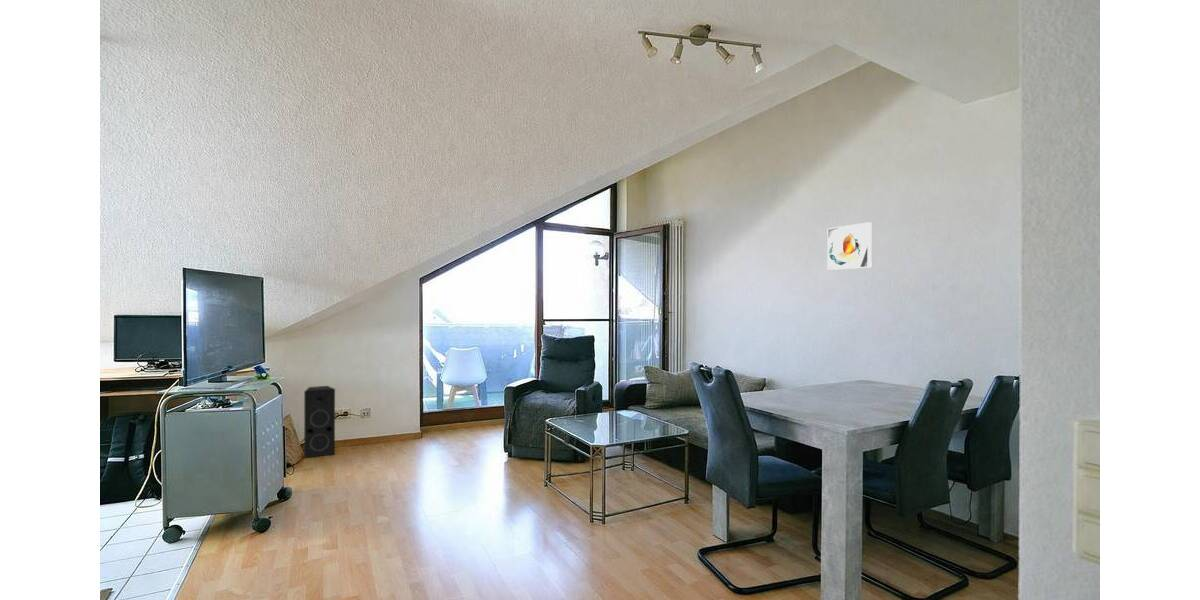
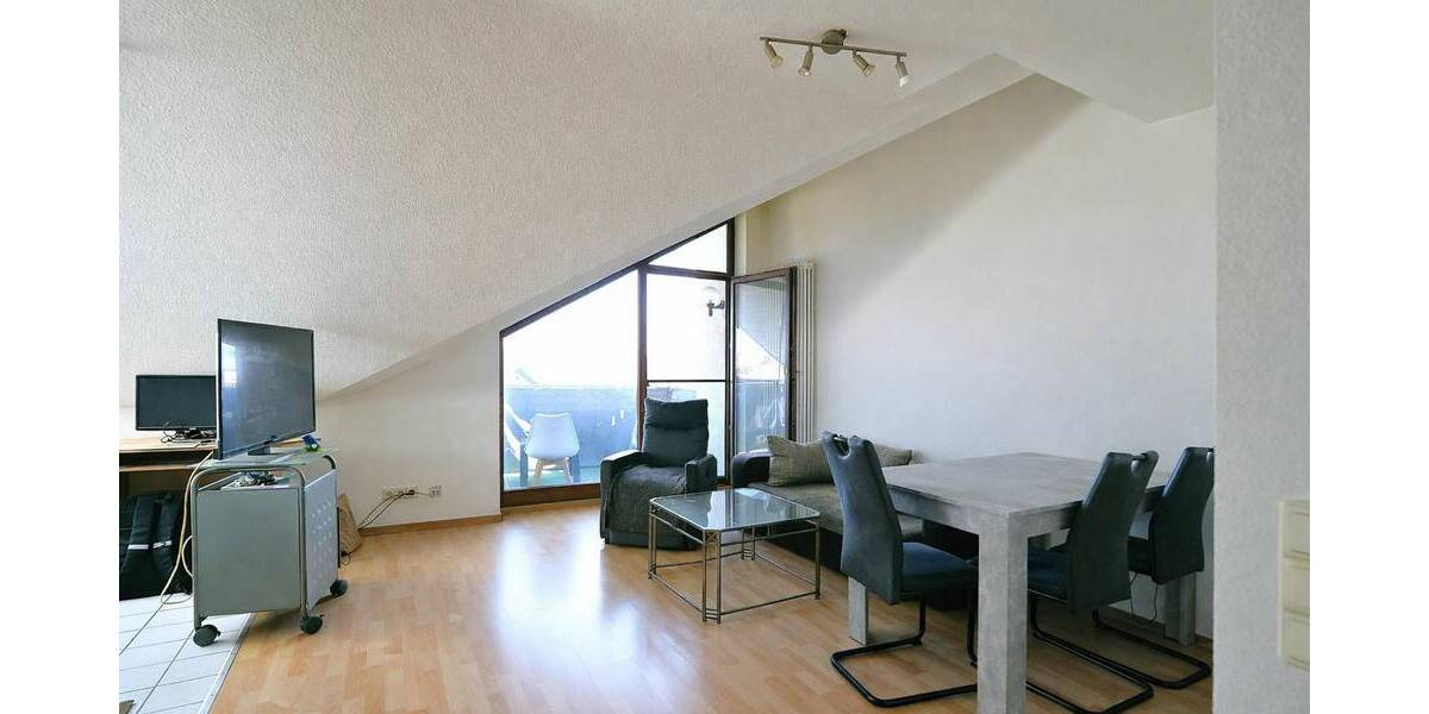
- speaker (319, 420)
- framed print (848, 247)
